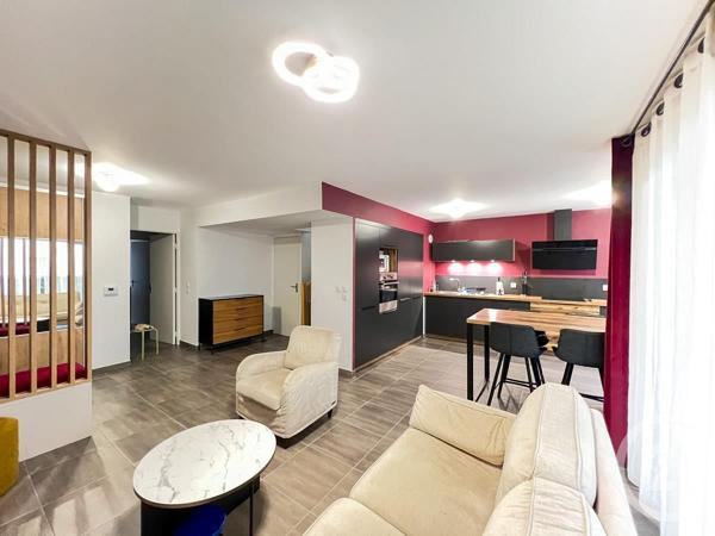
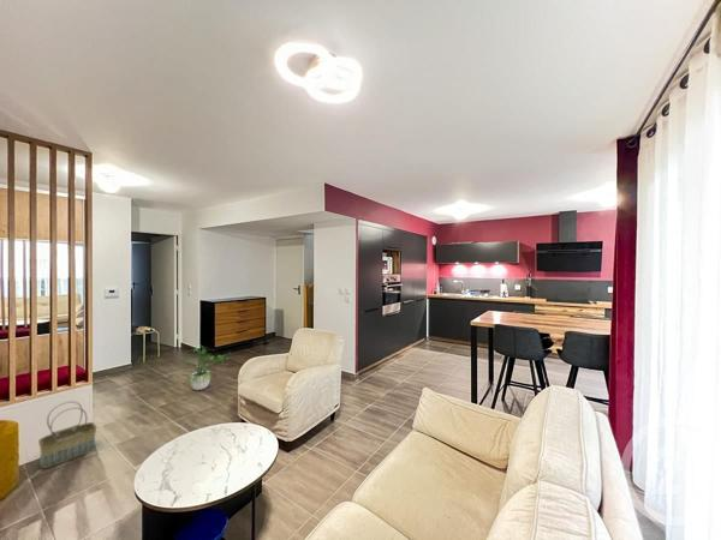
+ basket (68, 430)
+ potted plant (208, 364)
